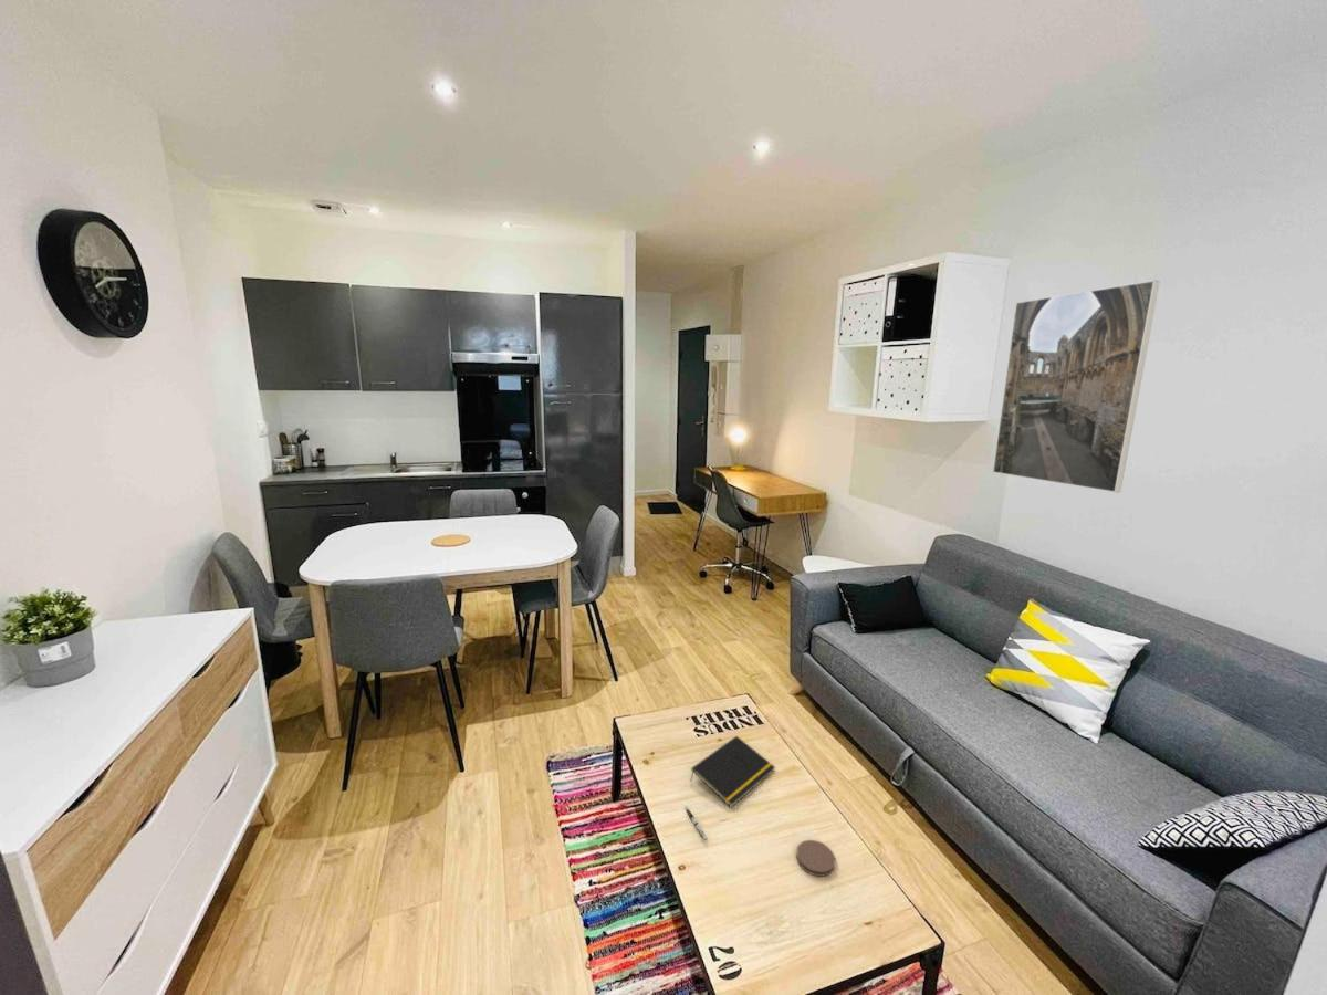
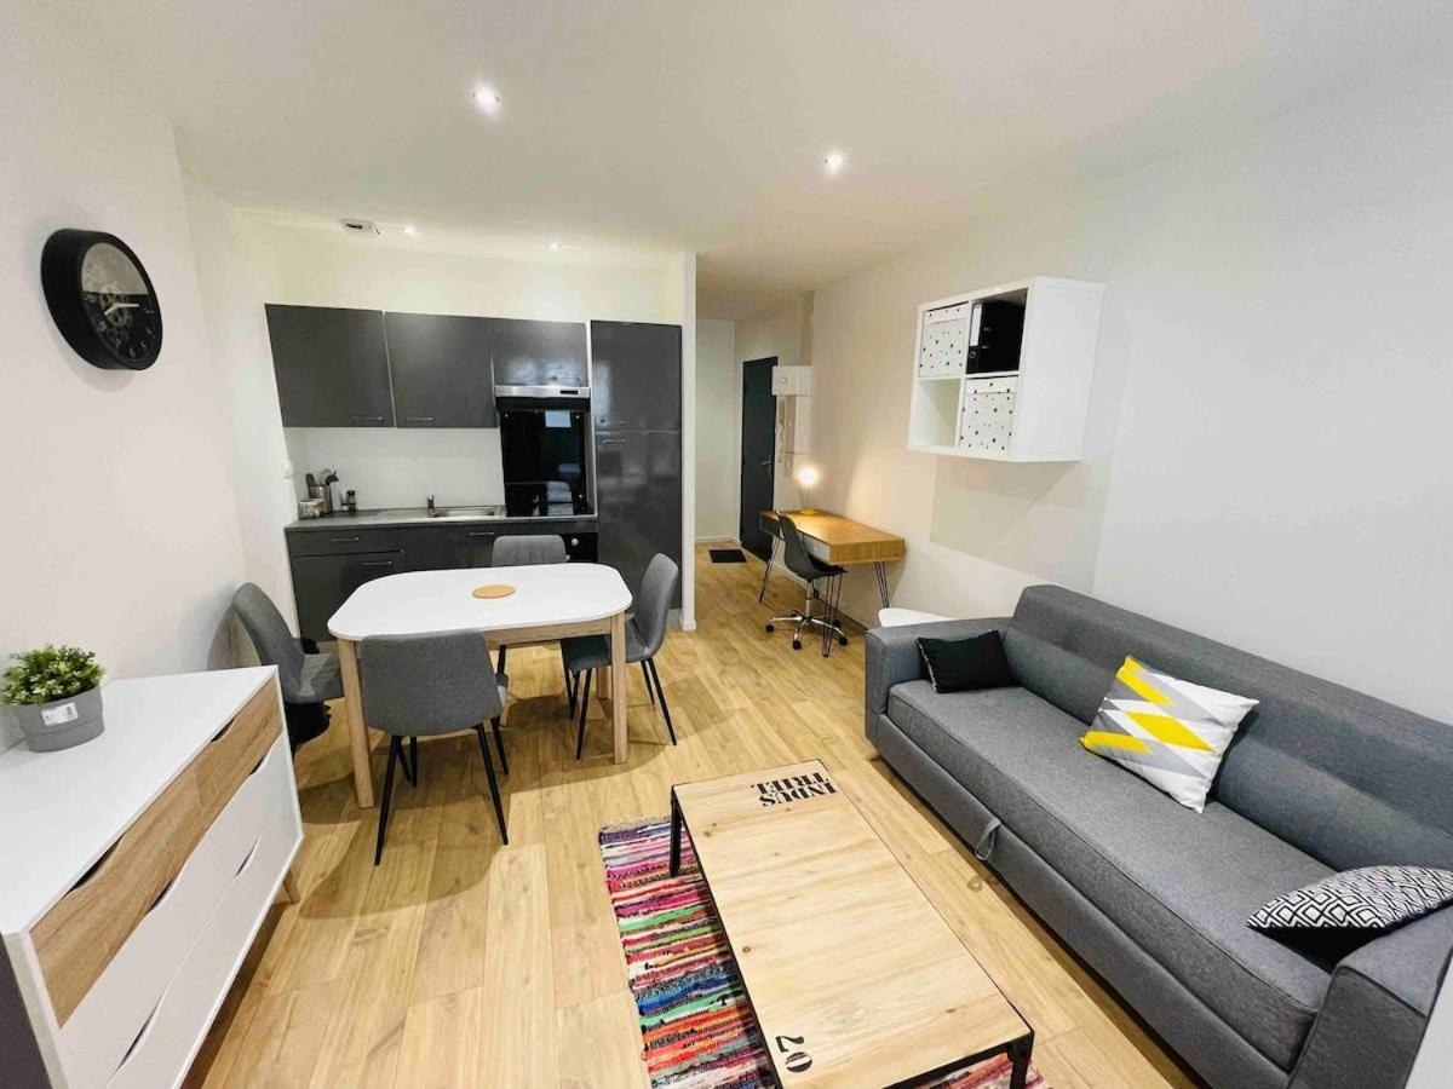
- notepad (733, 768)
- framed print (1064, 390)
- coaster (815, 857)
- pen (694, 821)
